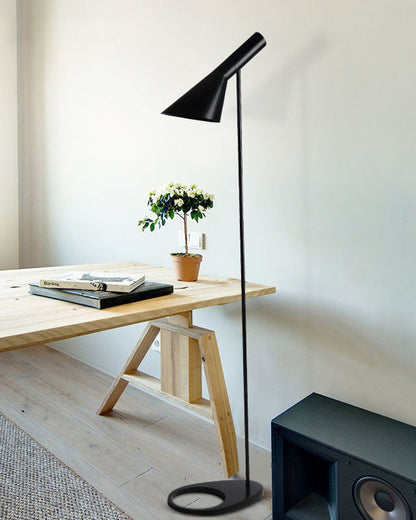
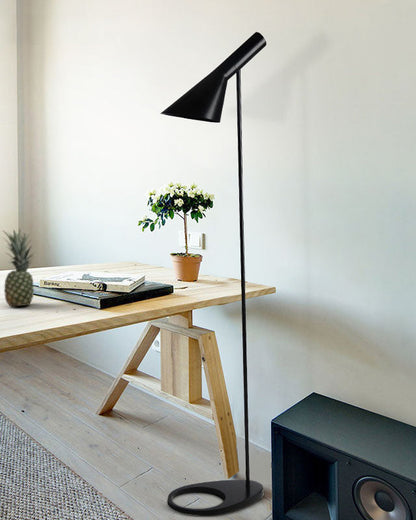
+ fruit (18, 266)
